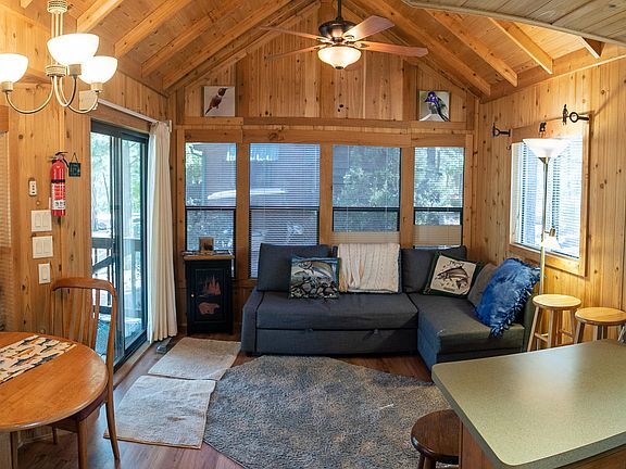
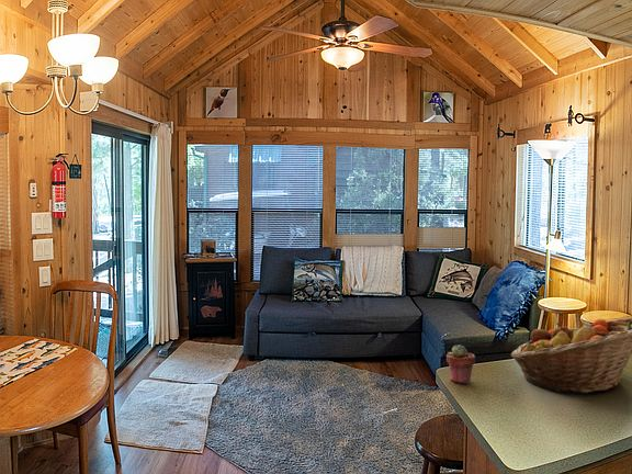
+ fruit basket (578, 348)
+ potted succulent (460, 362)
